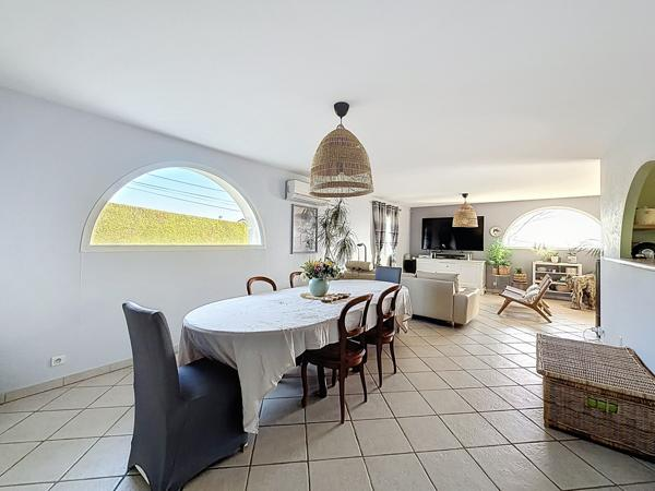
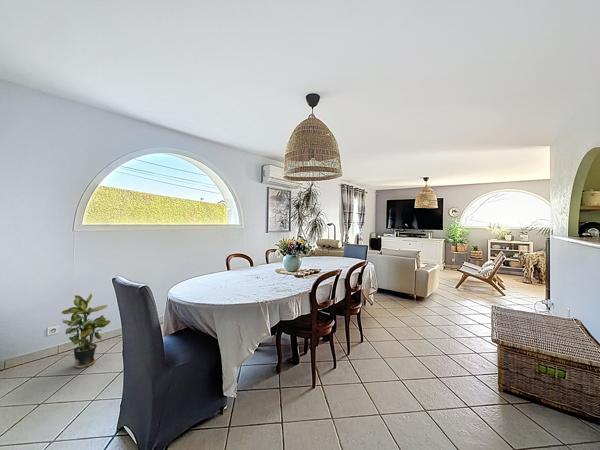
+ potted plant (85, 330)
